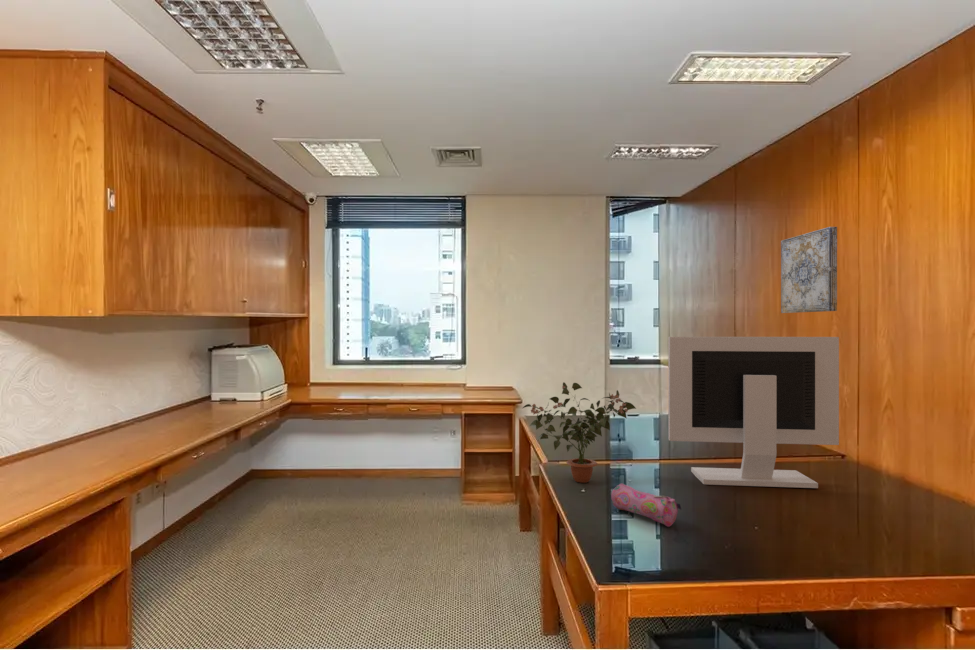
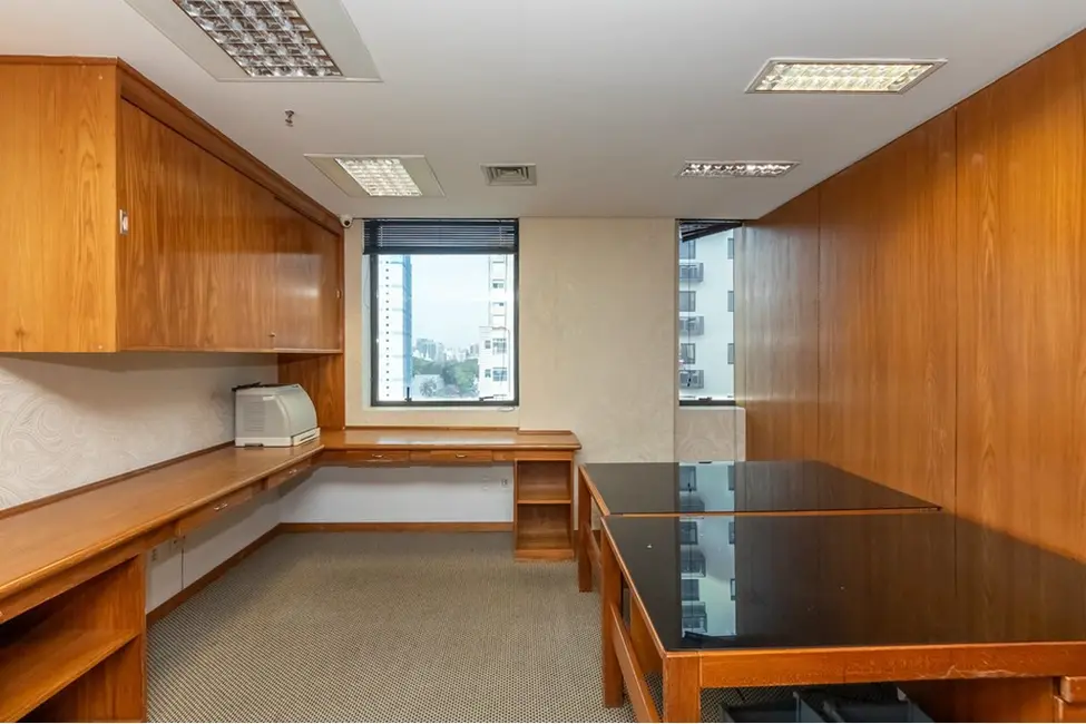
- wall art (806, 273)
- pencil case (644, 503)
- potted plant (580, 432)
- computer monitor (751, 408)
